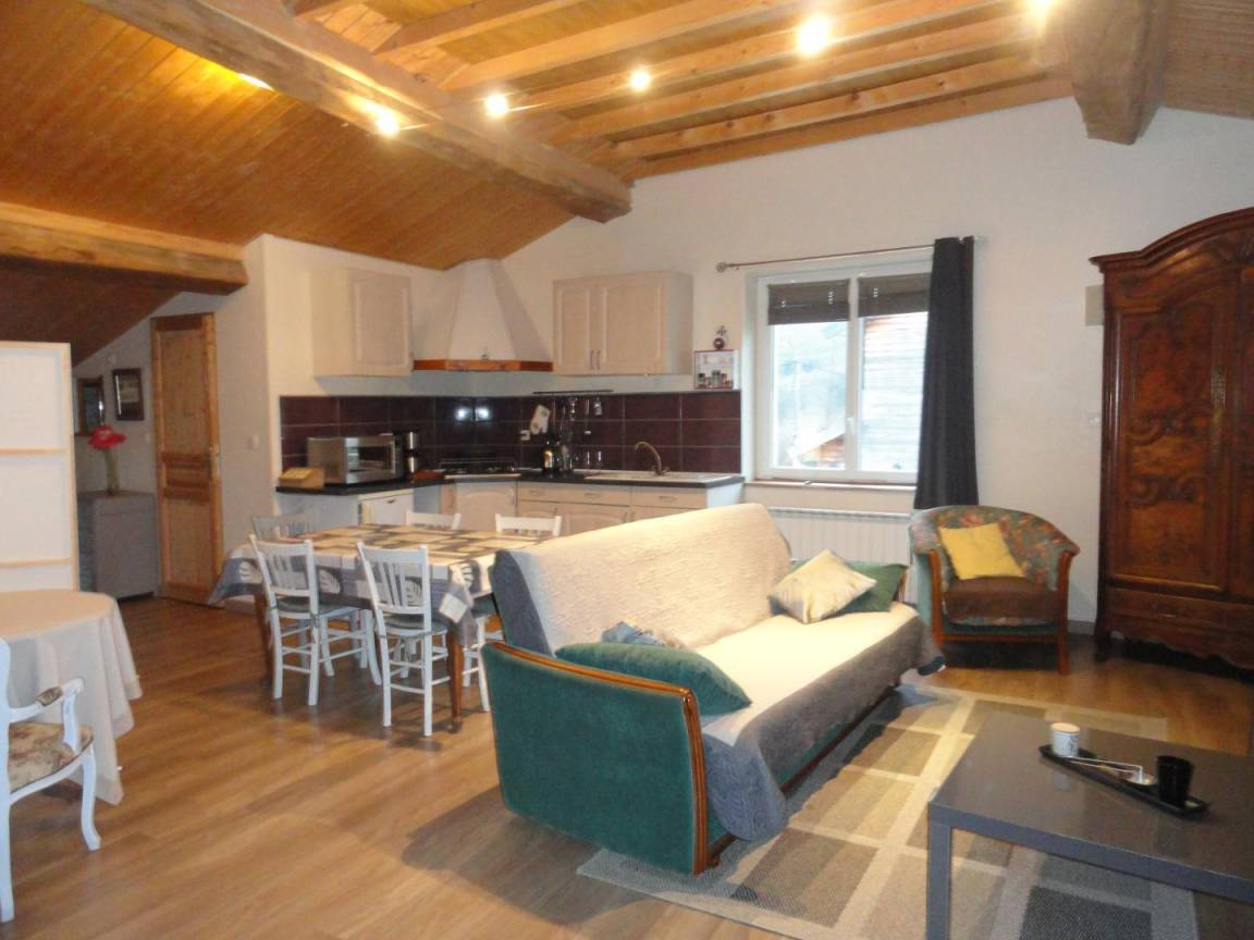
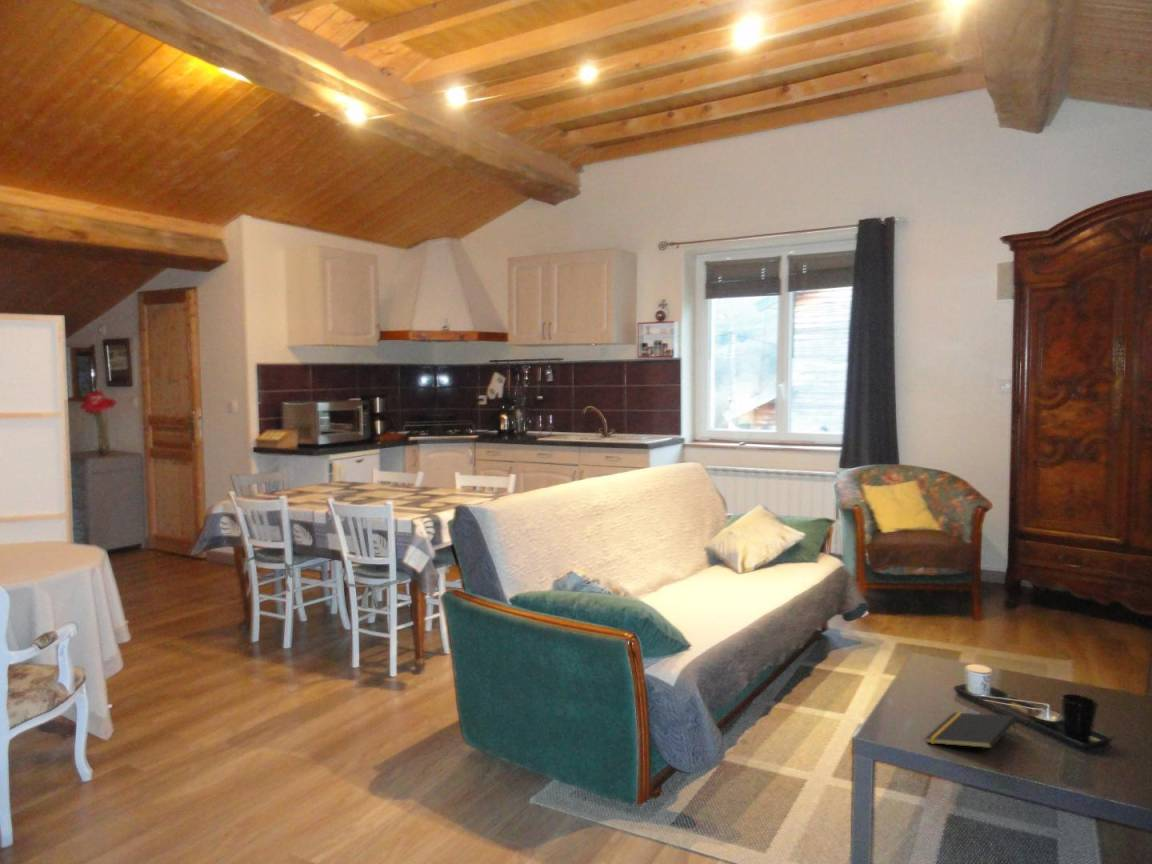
+ notepad (971, 729)
